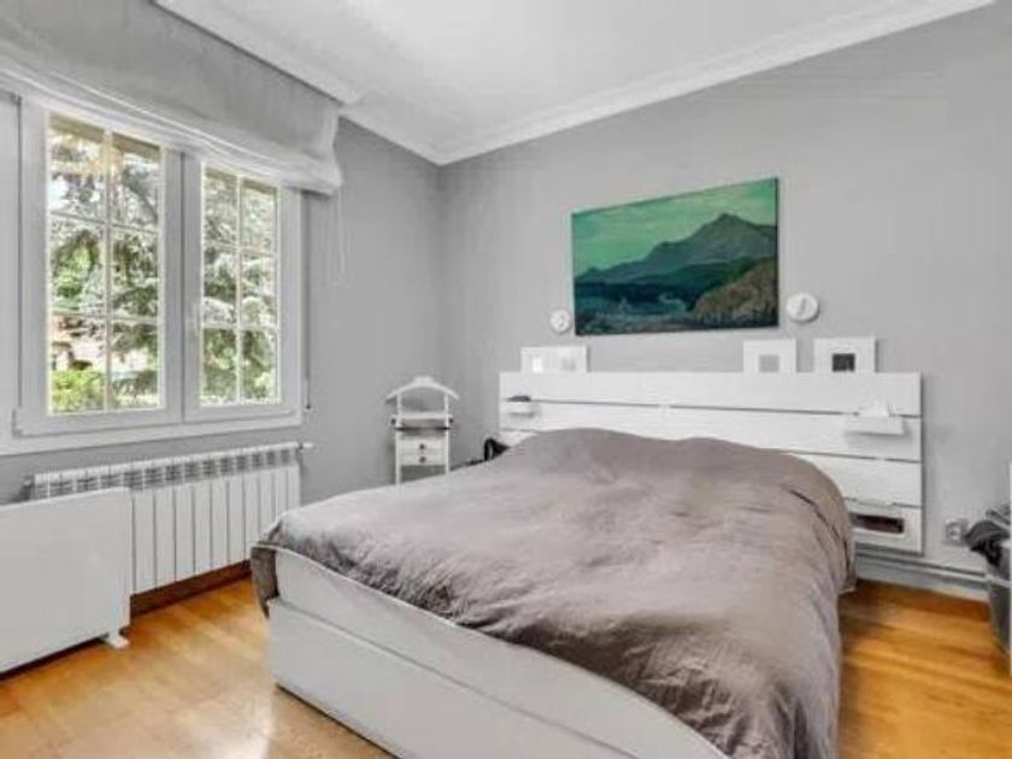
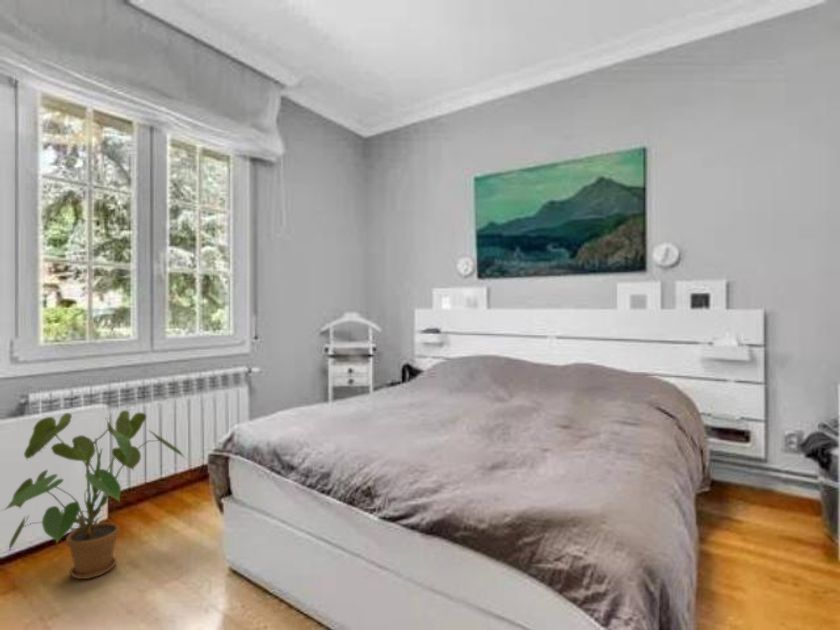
+ house plant (97, 485)
